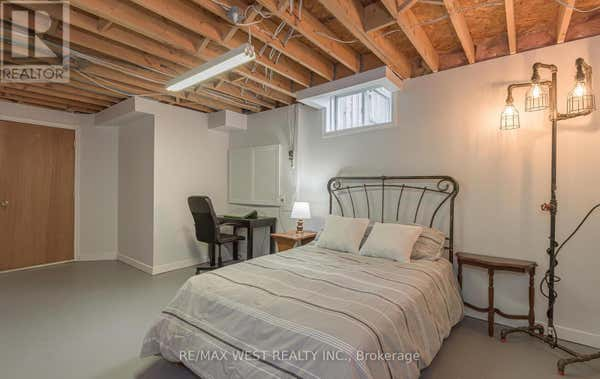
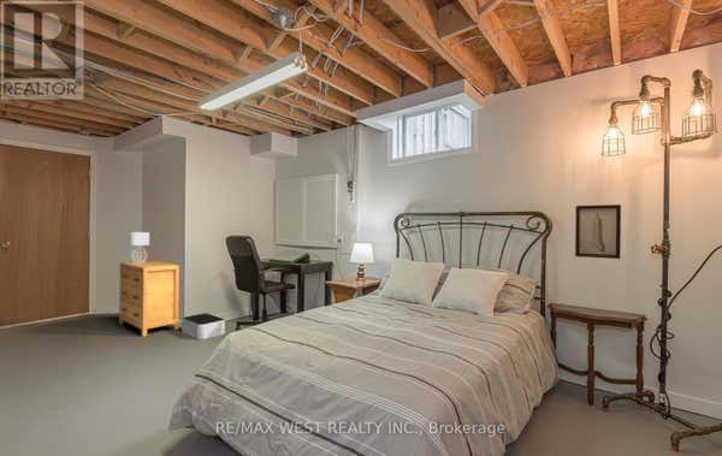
+ wall art (597, 231)
+ storage bin (202, 325)
+ table lamp (140, 247)
+ dresser (147, 295)
